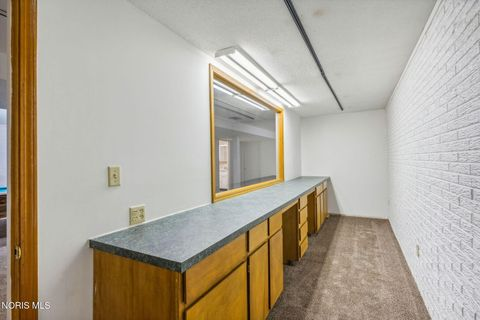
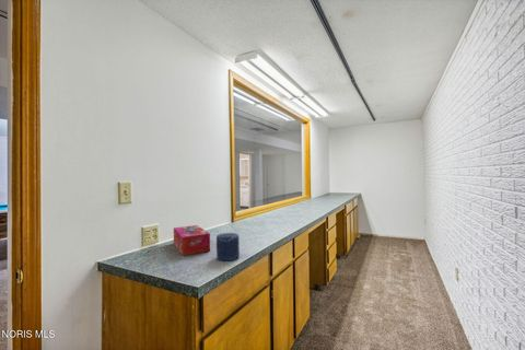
+ tissue box (190, 238)
+ candle (228, 246)
